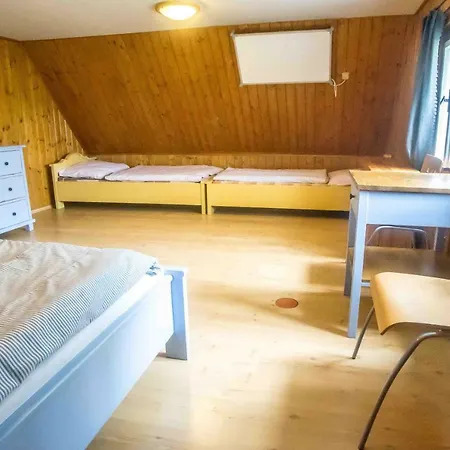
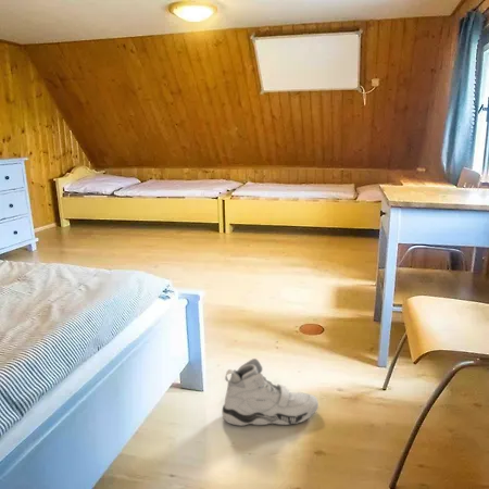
+ sneaker (269, 390)
